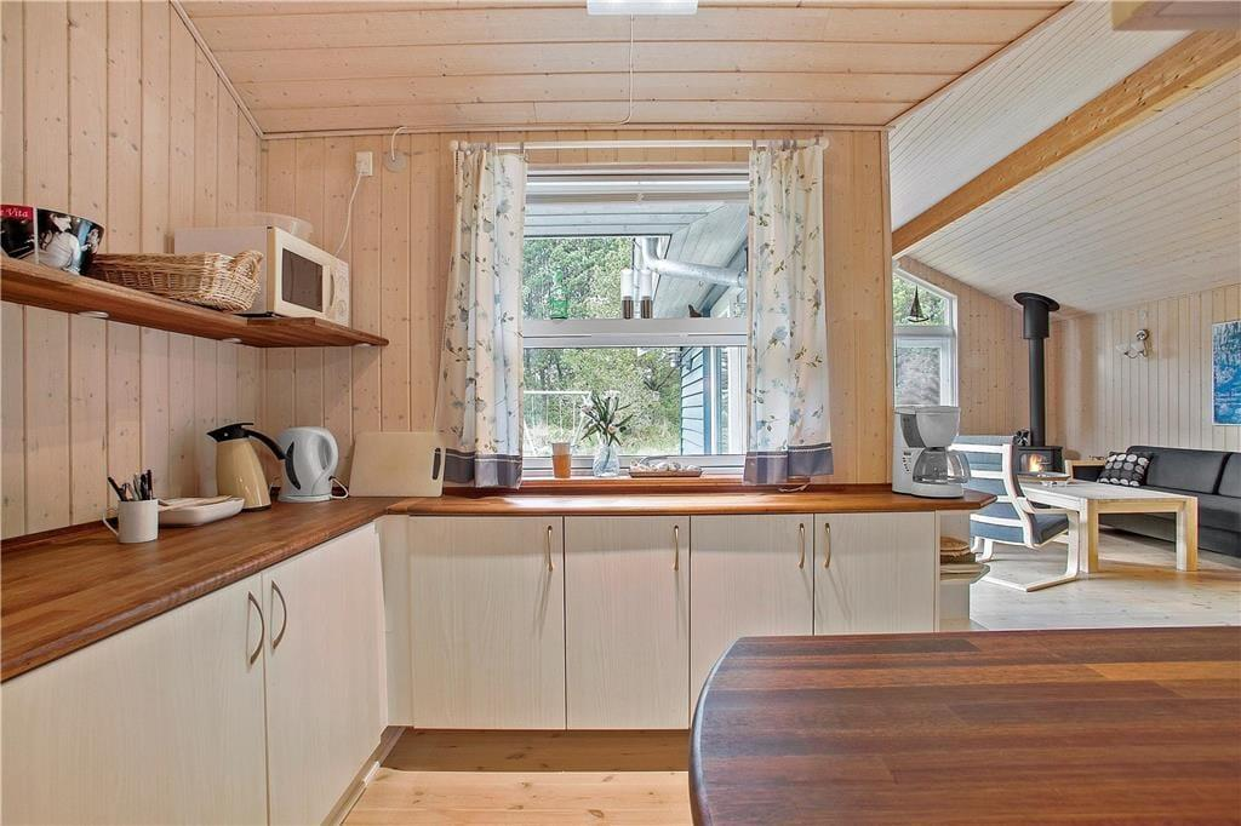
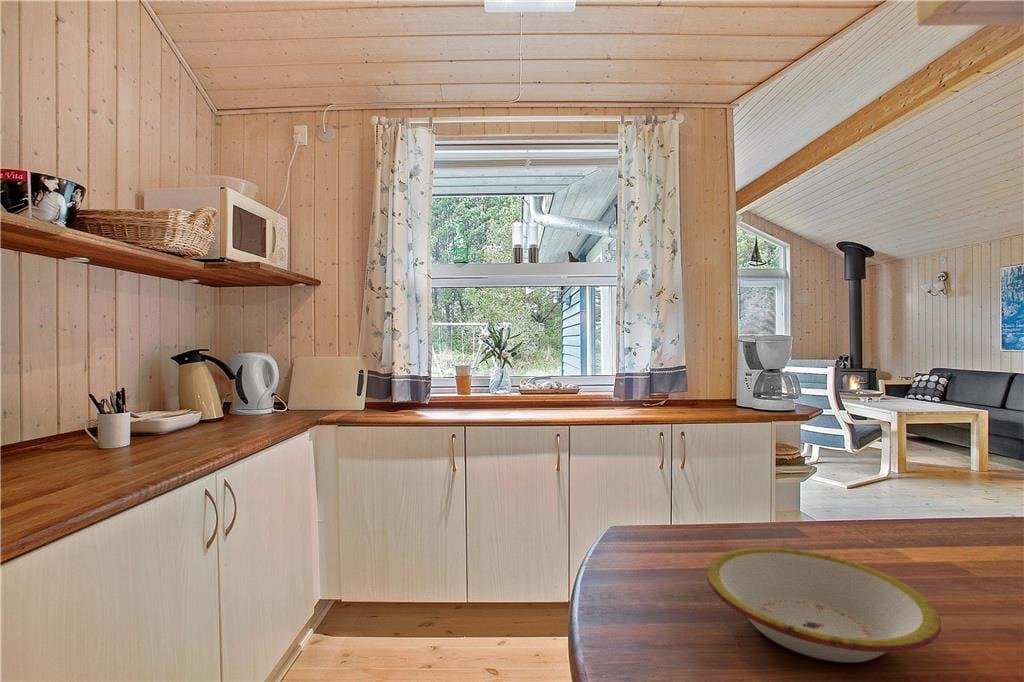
+ bowl (812, 607)
